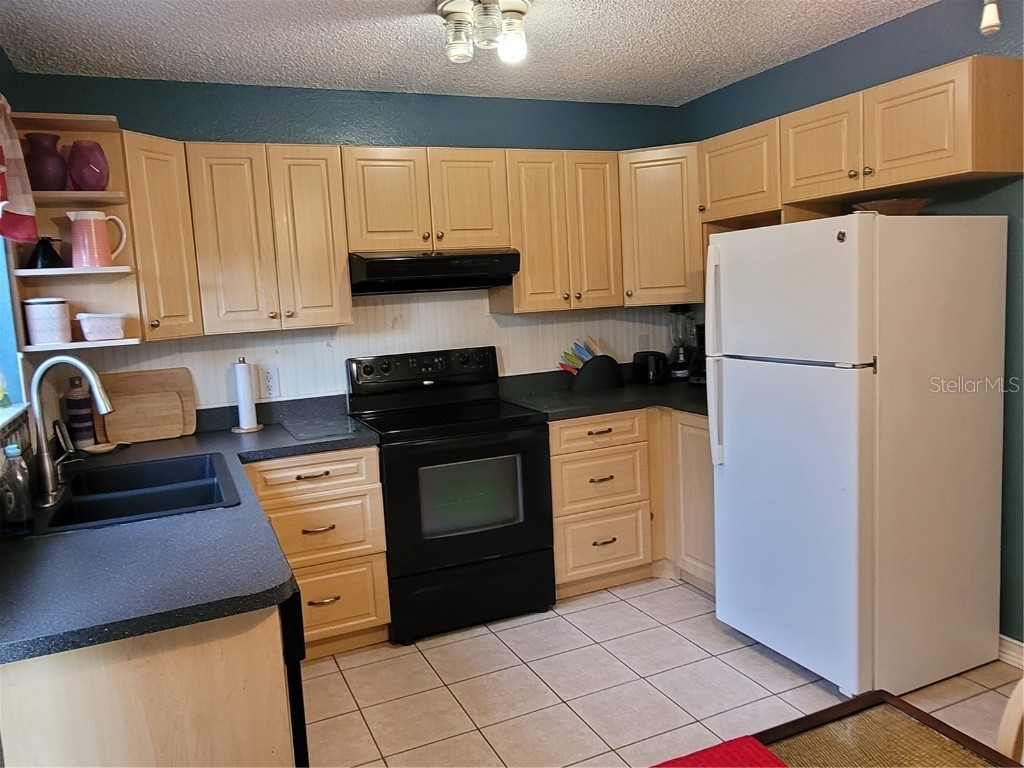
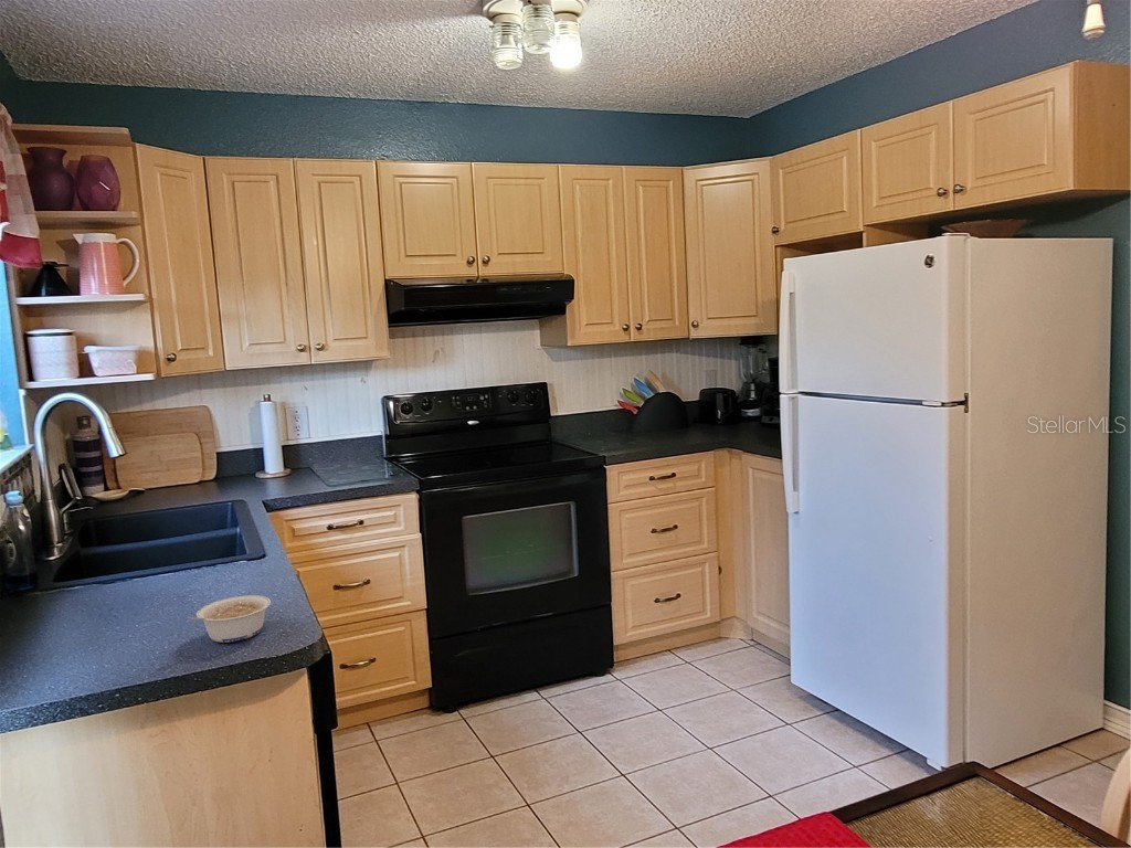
+ legume (234, 618)
